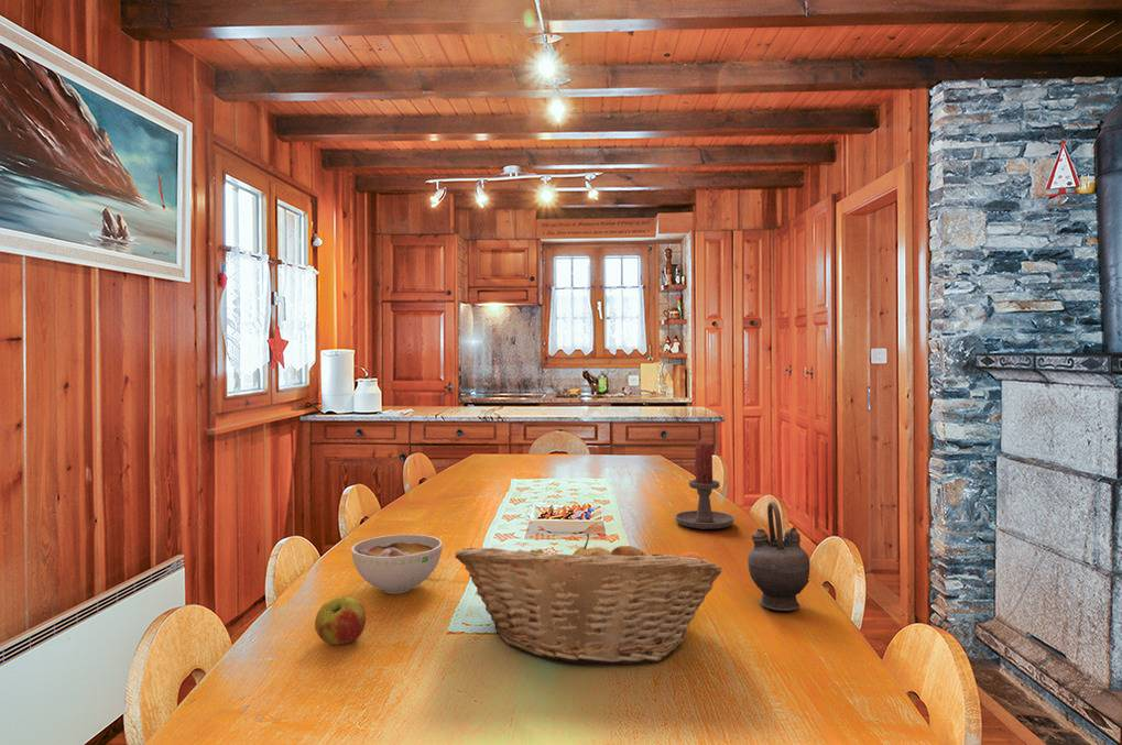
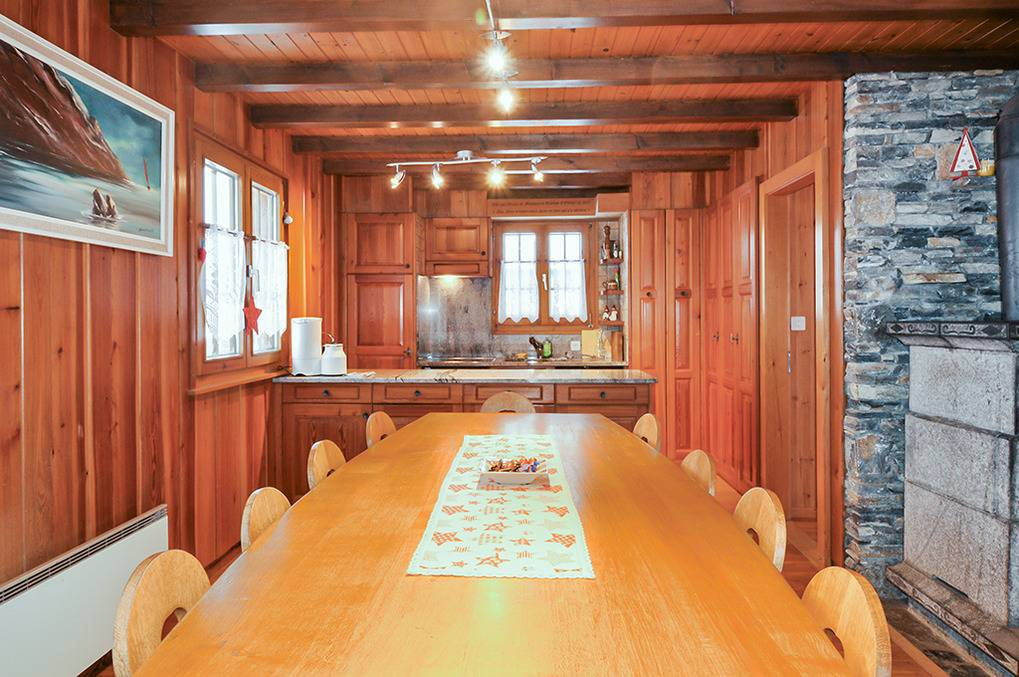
- apple (341, 621)
- fruit basket (586, 582)
- candle holder (705, 481)
- bowl (397, 567)
- teapot (777, 551)
